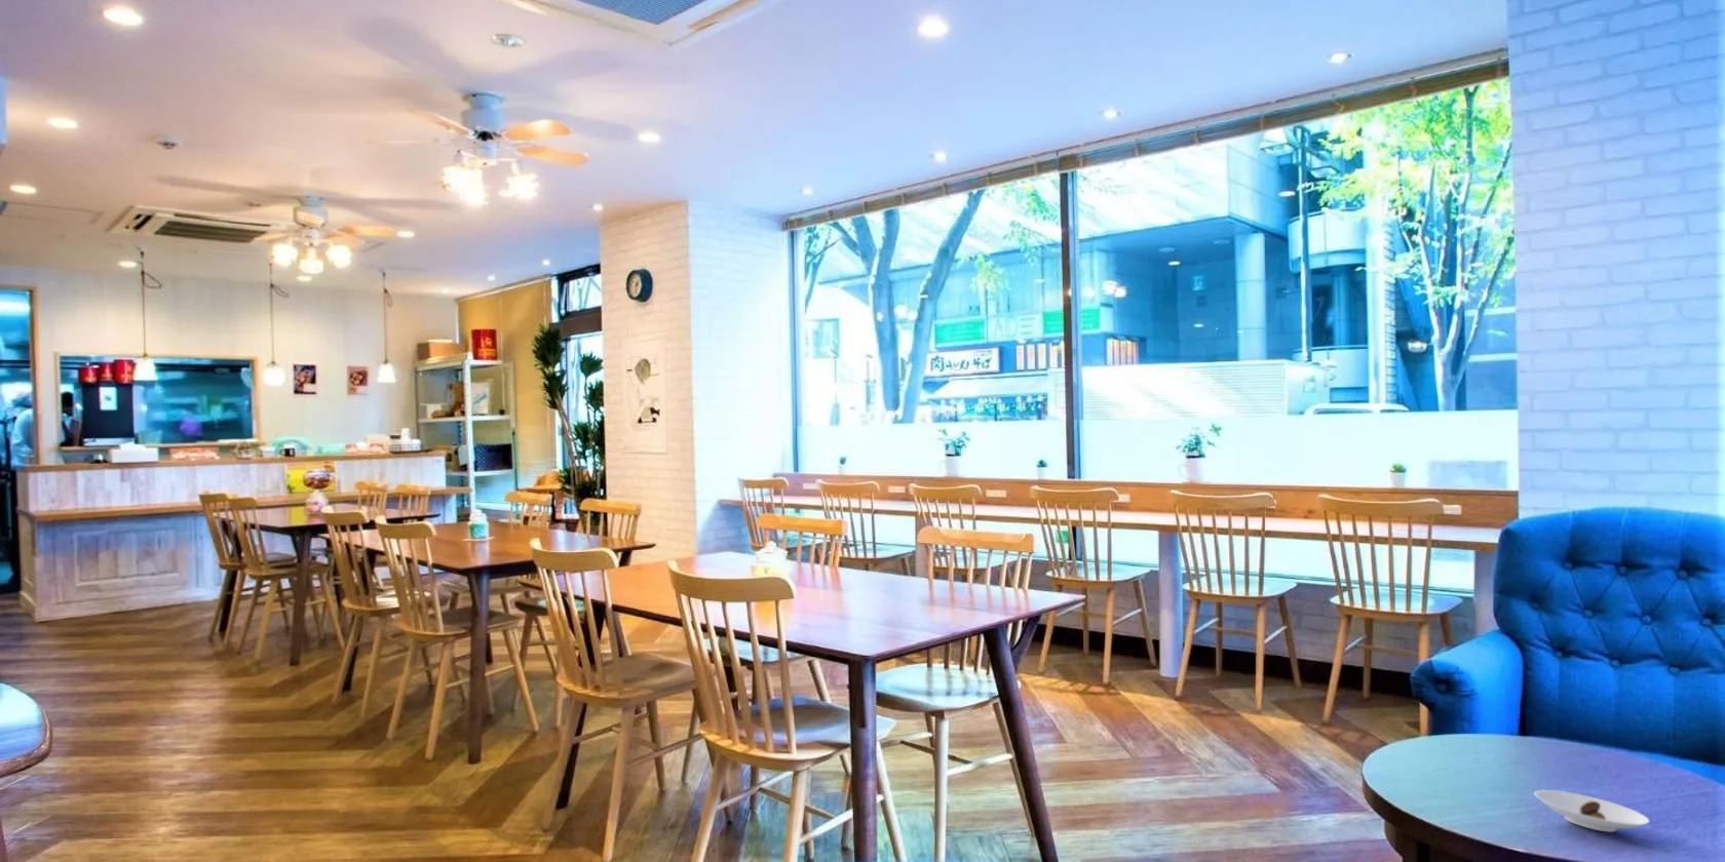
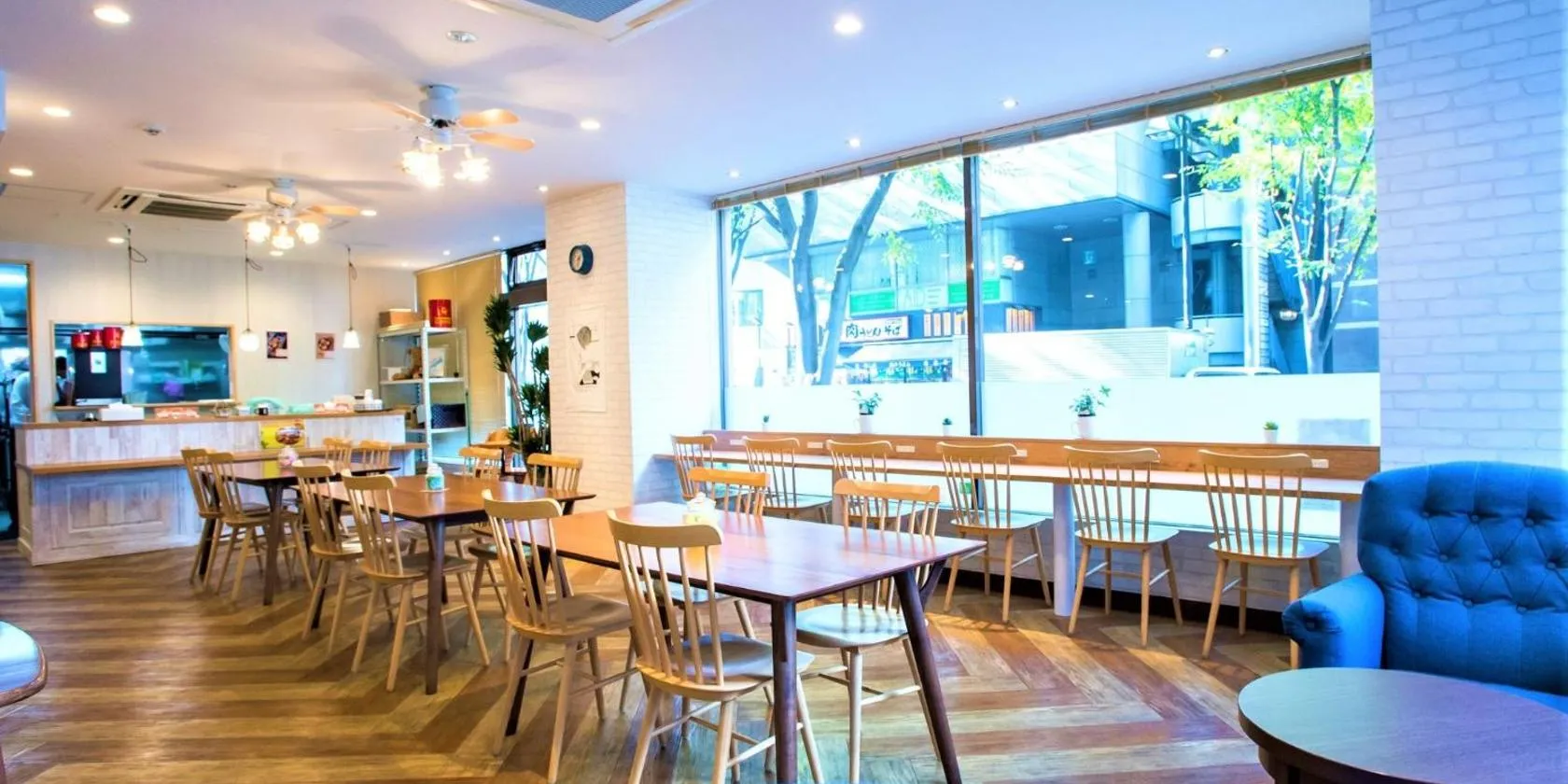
- saucer (1590, 813)
